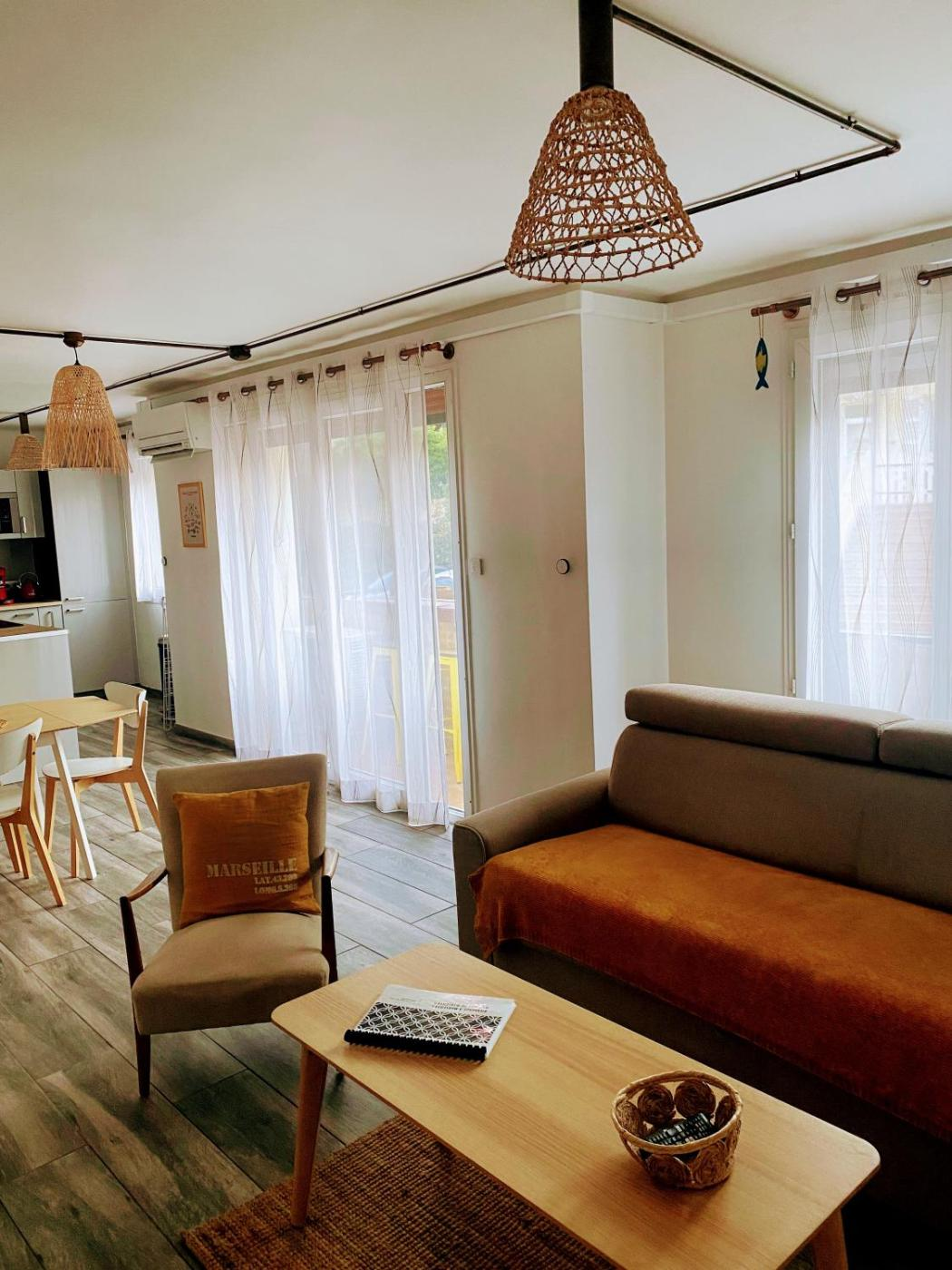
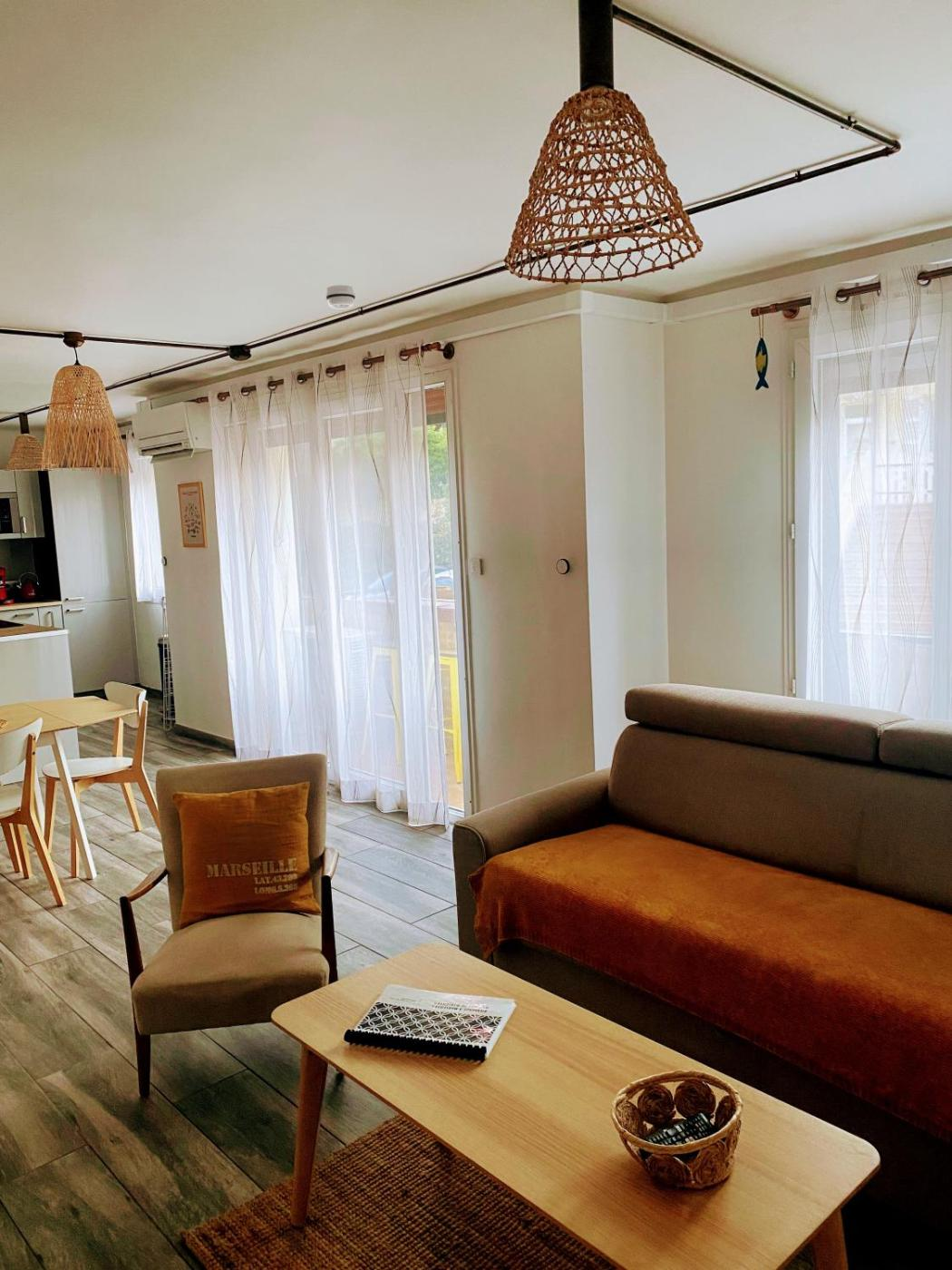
+ smoke detector (340, 297)
